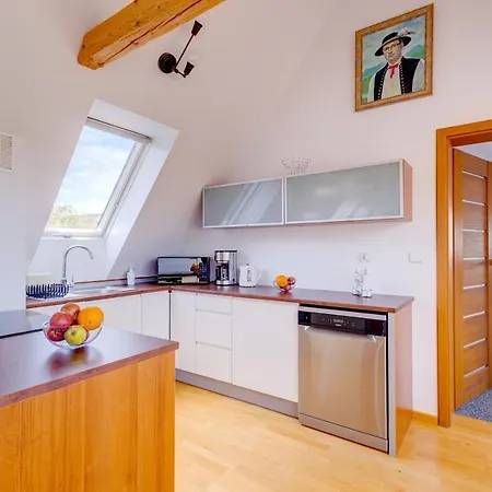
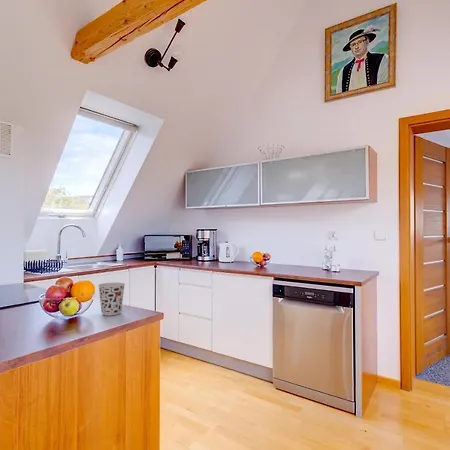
+ cup (111, 298)
